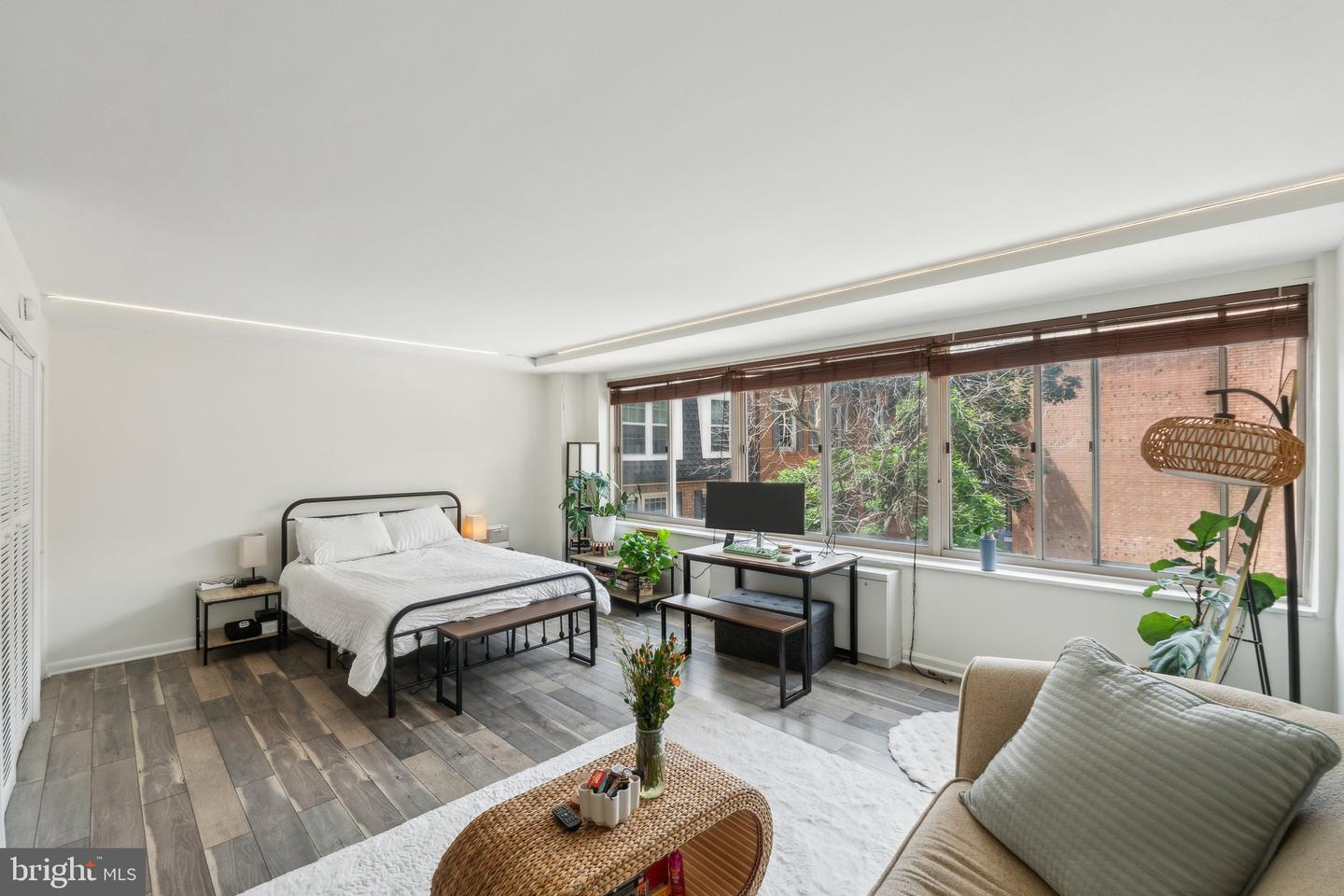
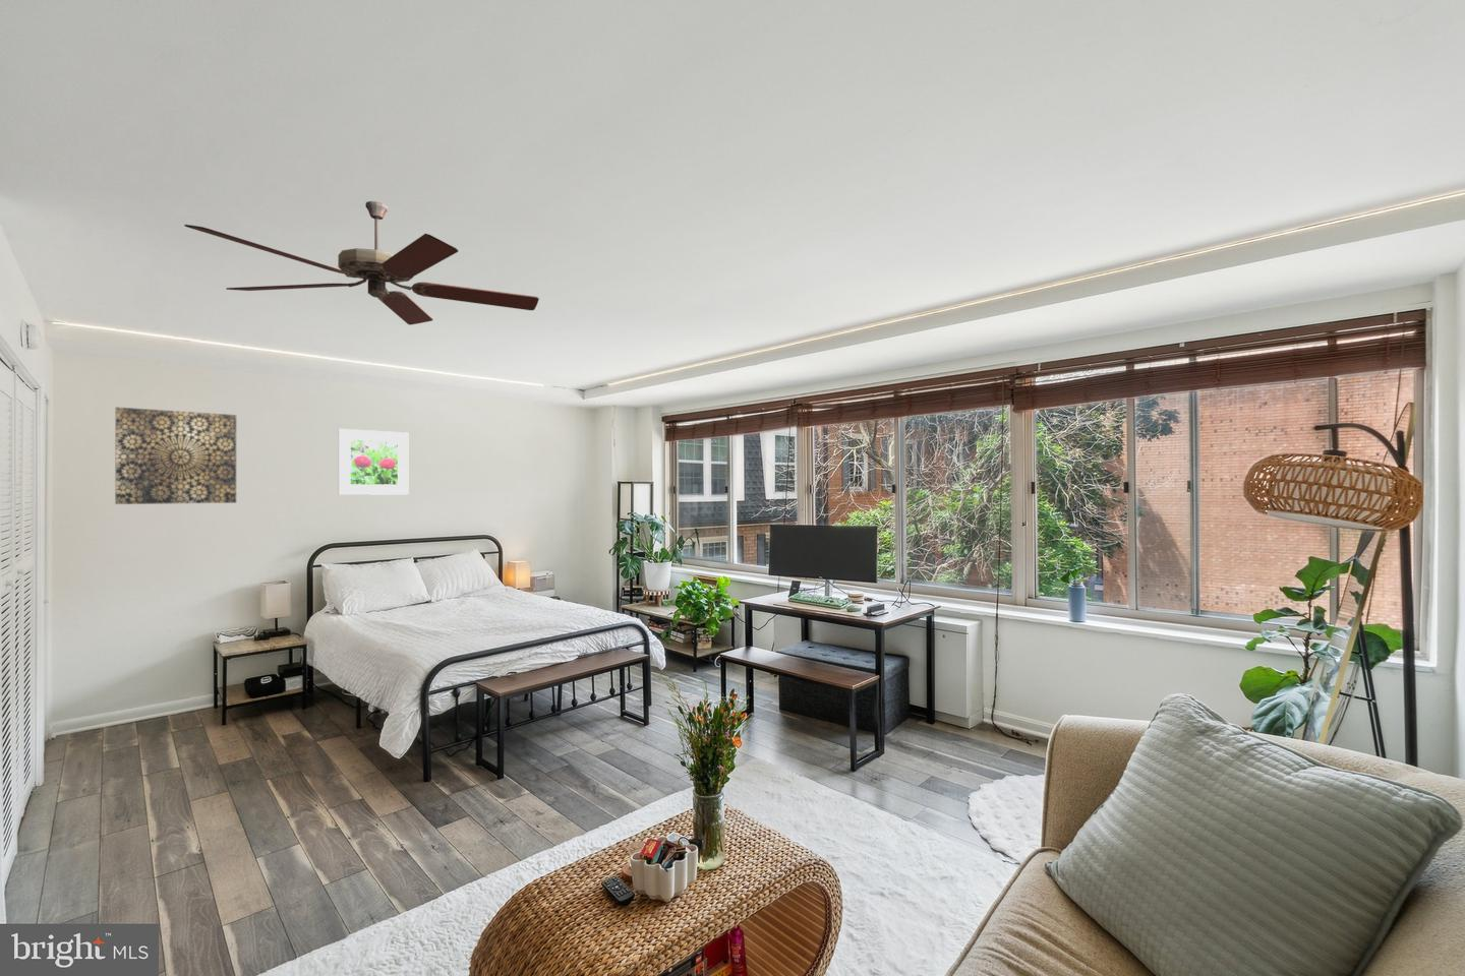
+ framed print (374, 463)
+ wall art (178, 456)
+ ceiling fan (389, 253)
